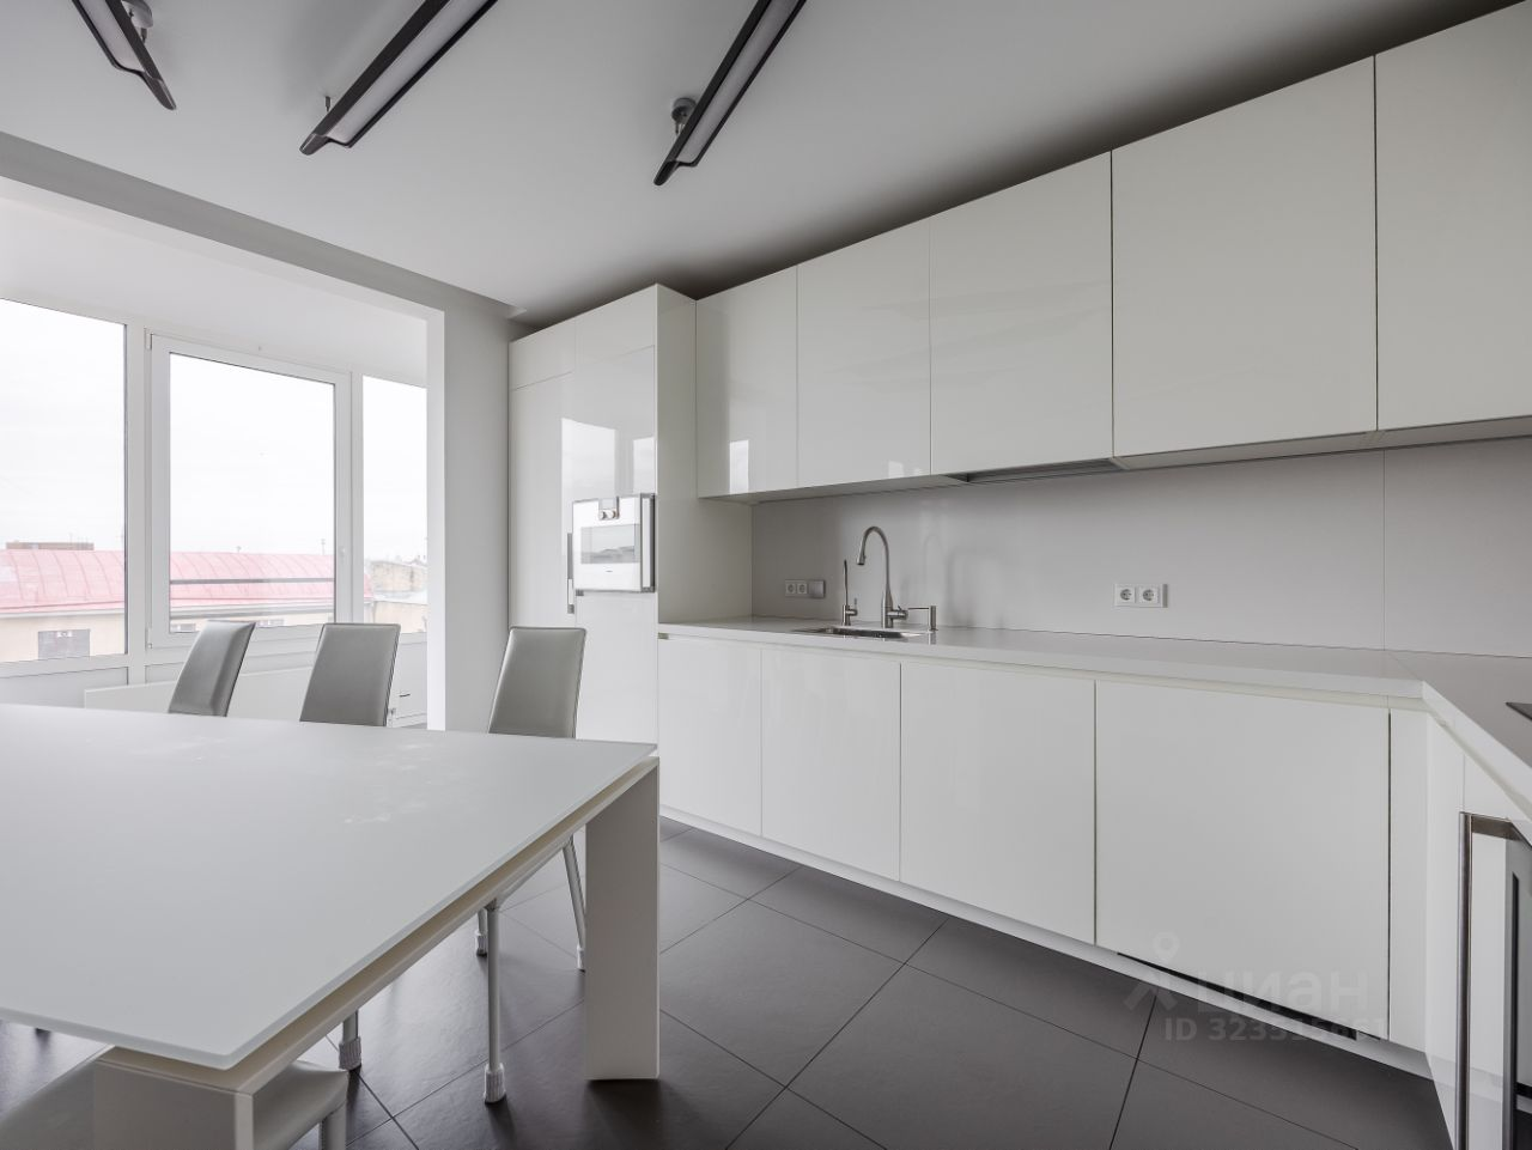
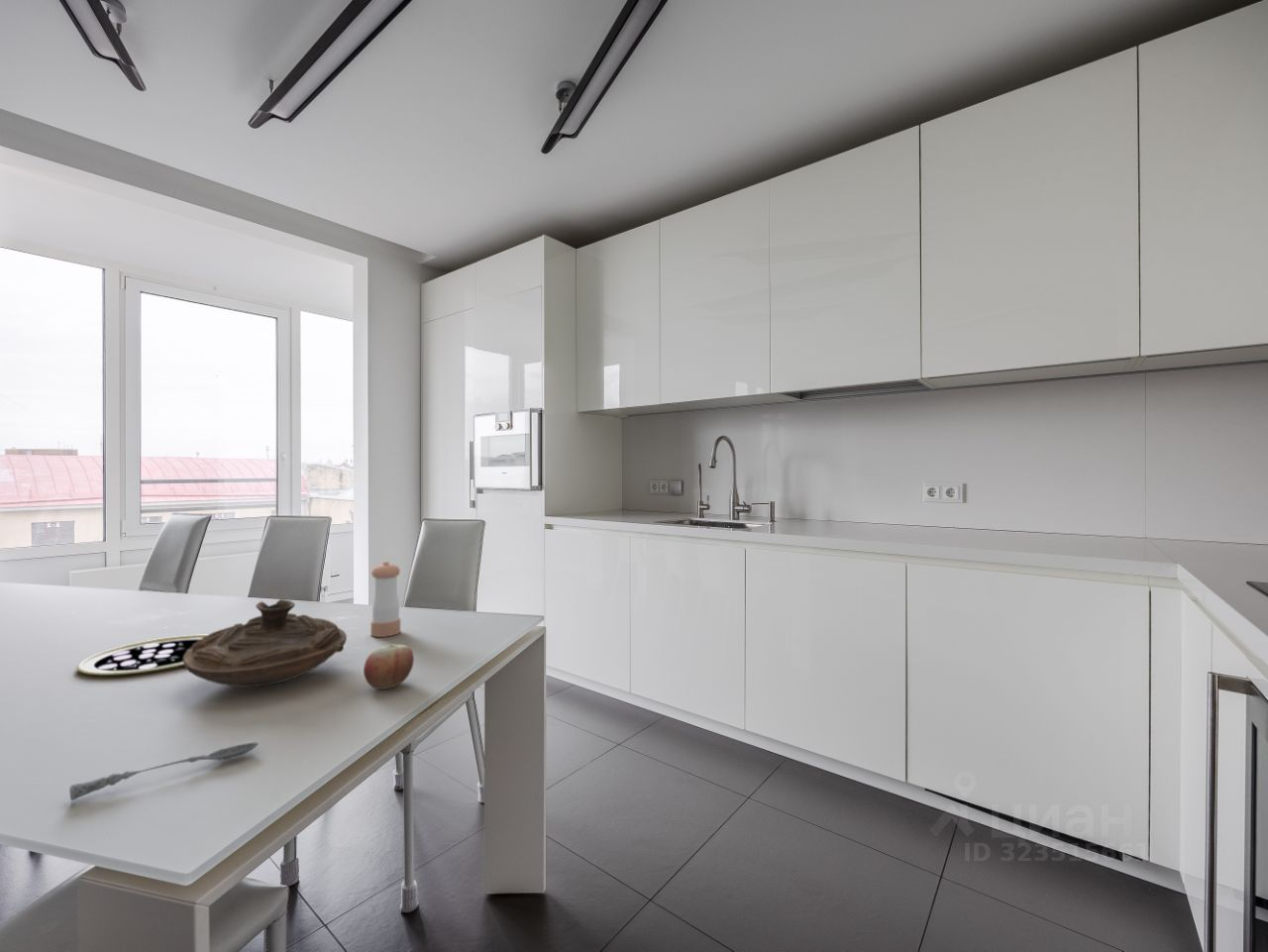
+ apple (389, 665)
+ pizza (161, 654)
+ soupspoon (171, 764)
+ decorative bowl (269, 638)
+ pepper shaker (385, 596)
